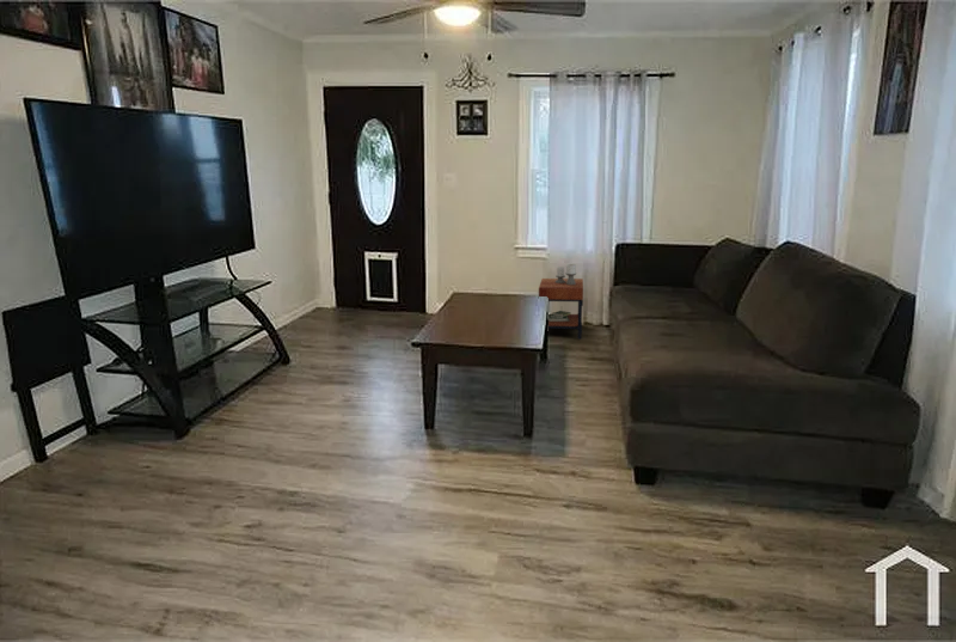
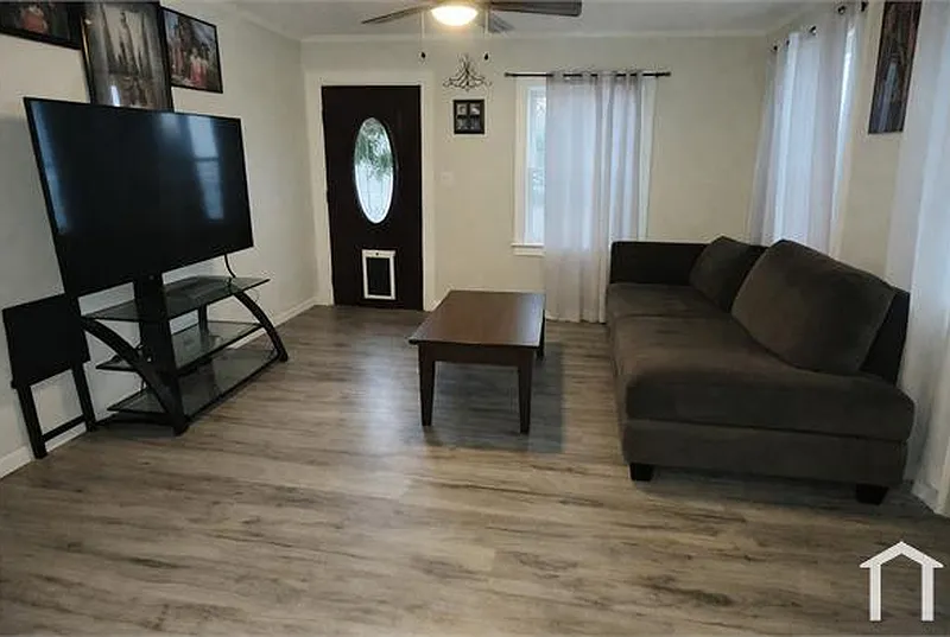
- side table (560, 298)
